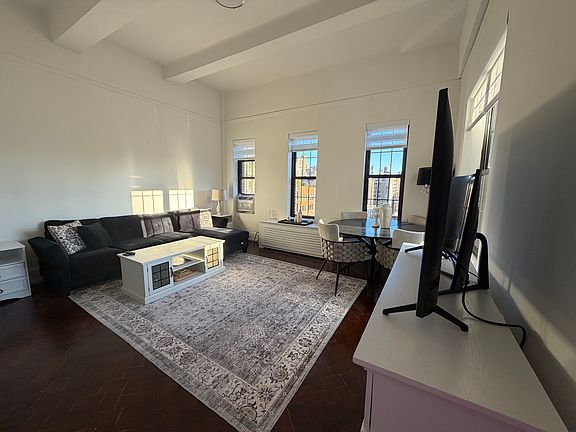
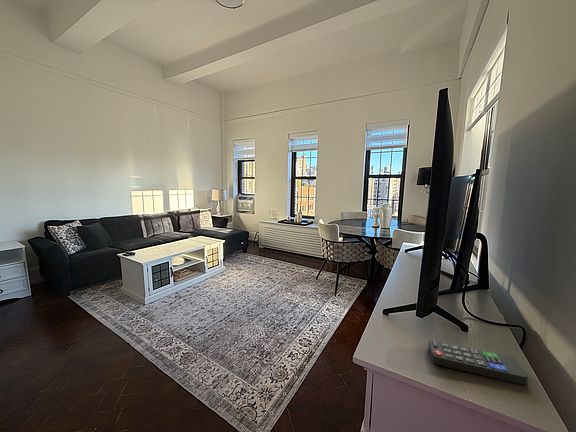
+ remote control (473, 359)
